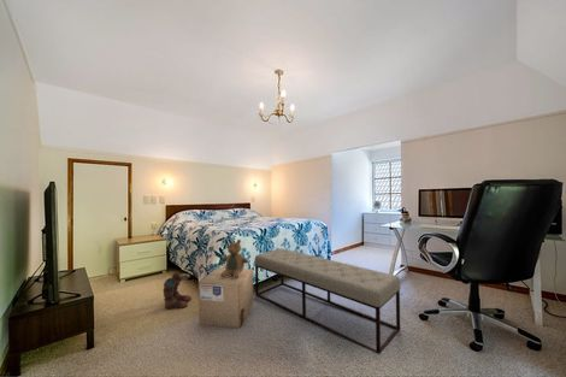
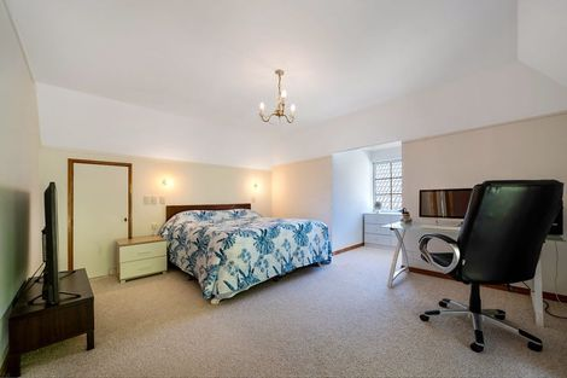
- bench (317, 287)
- boots (177, 288)
- teddy bear (232, 257)
- cardboard box (228, 295)
